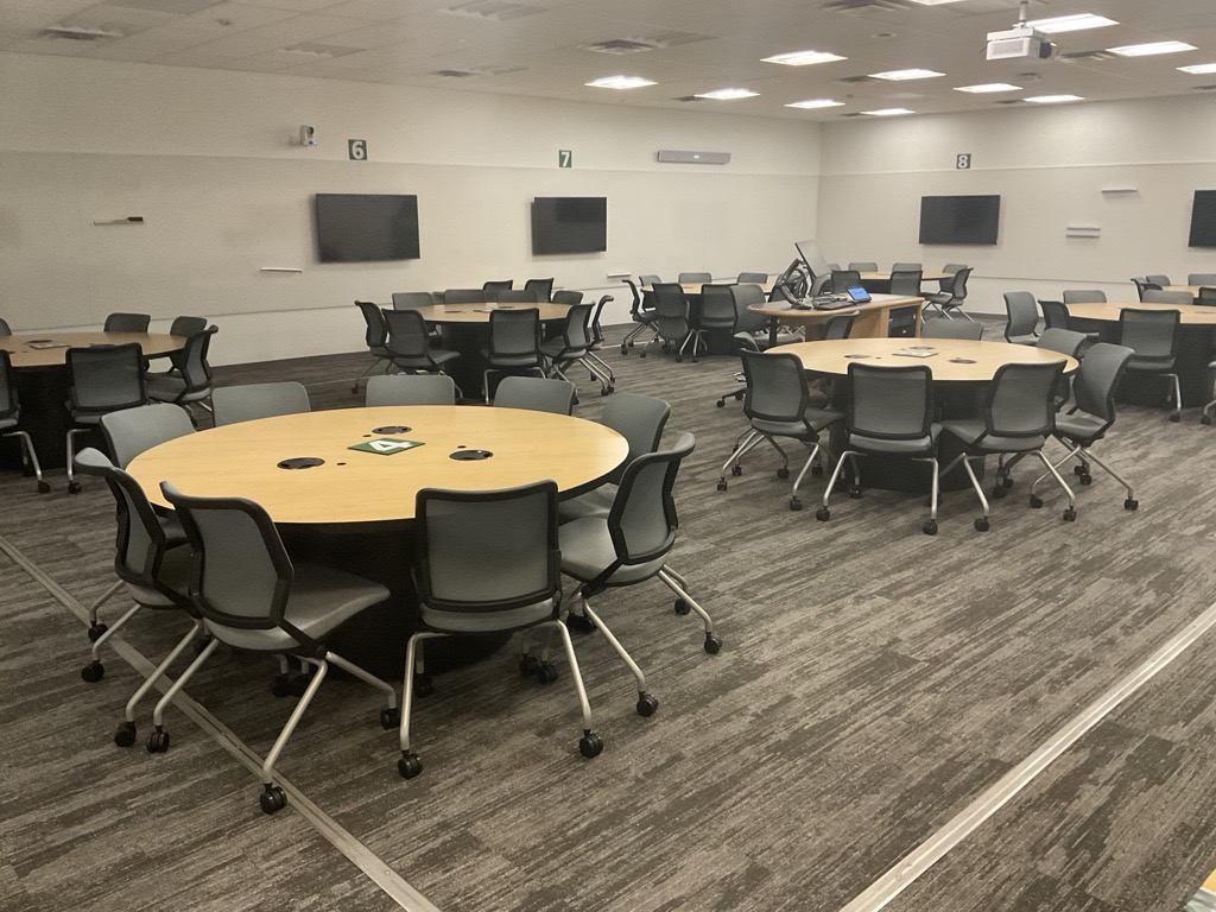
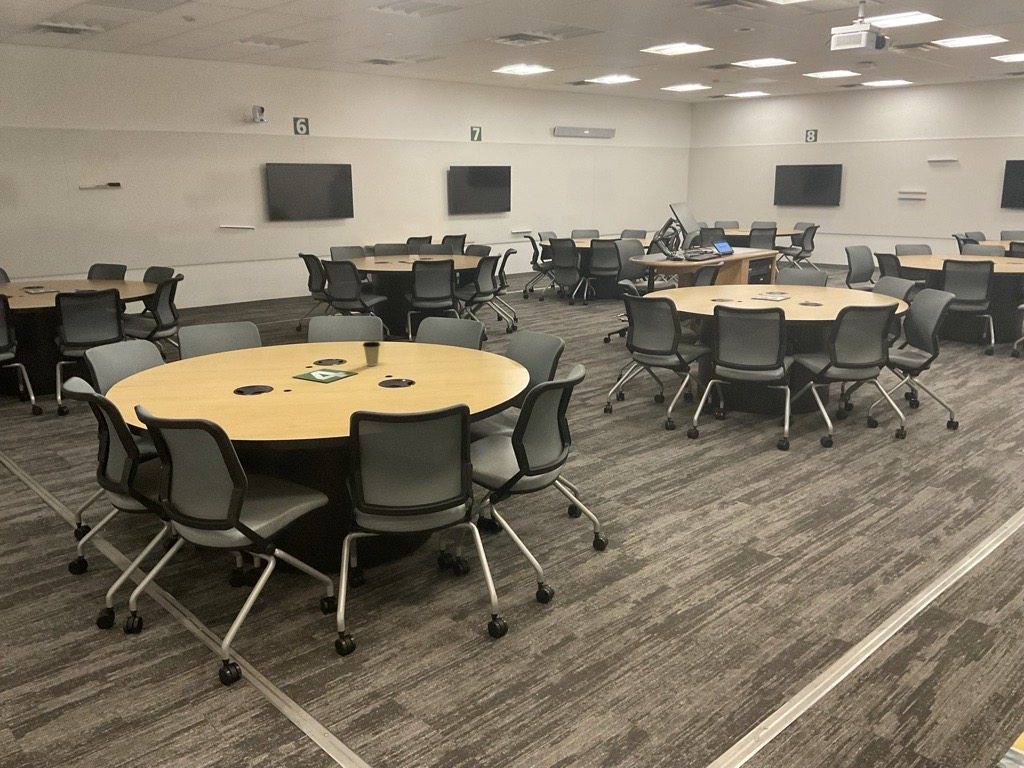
+ coffee cup (371, 353)
